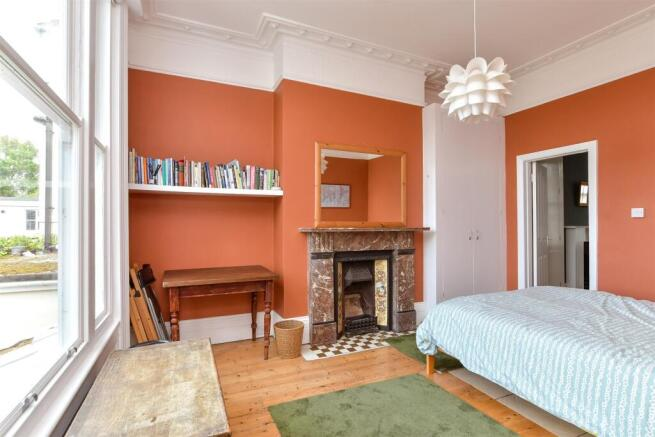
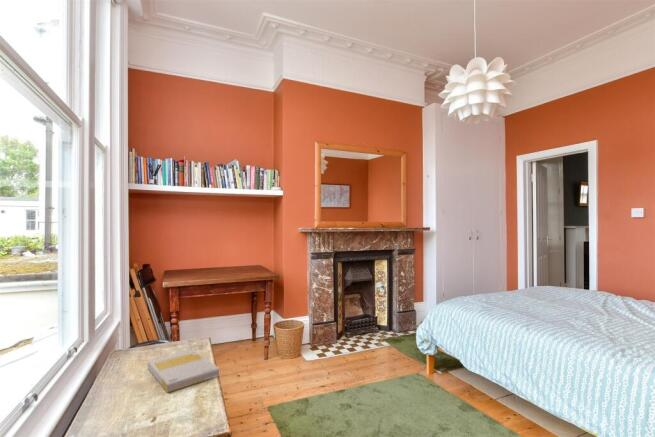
+ book (182, 368)
